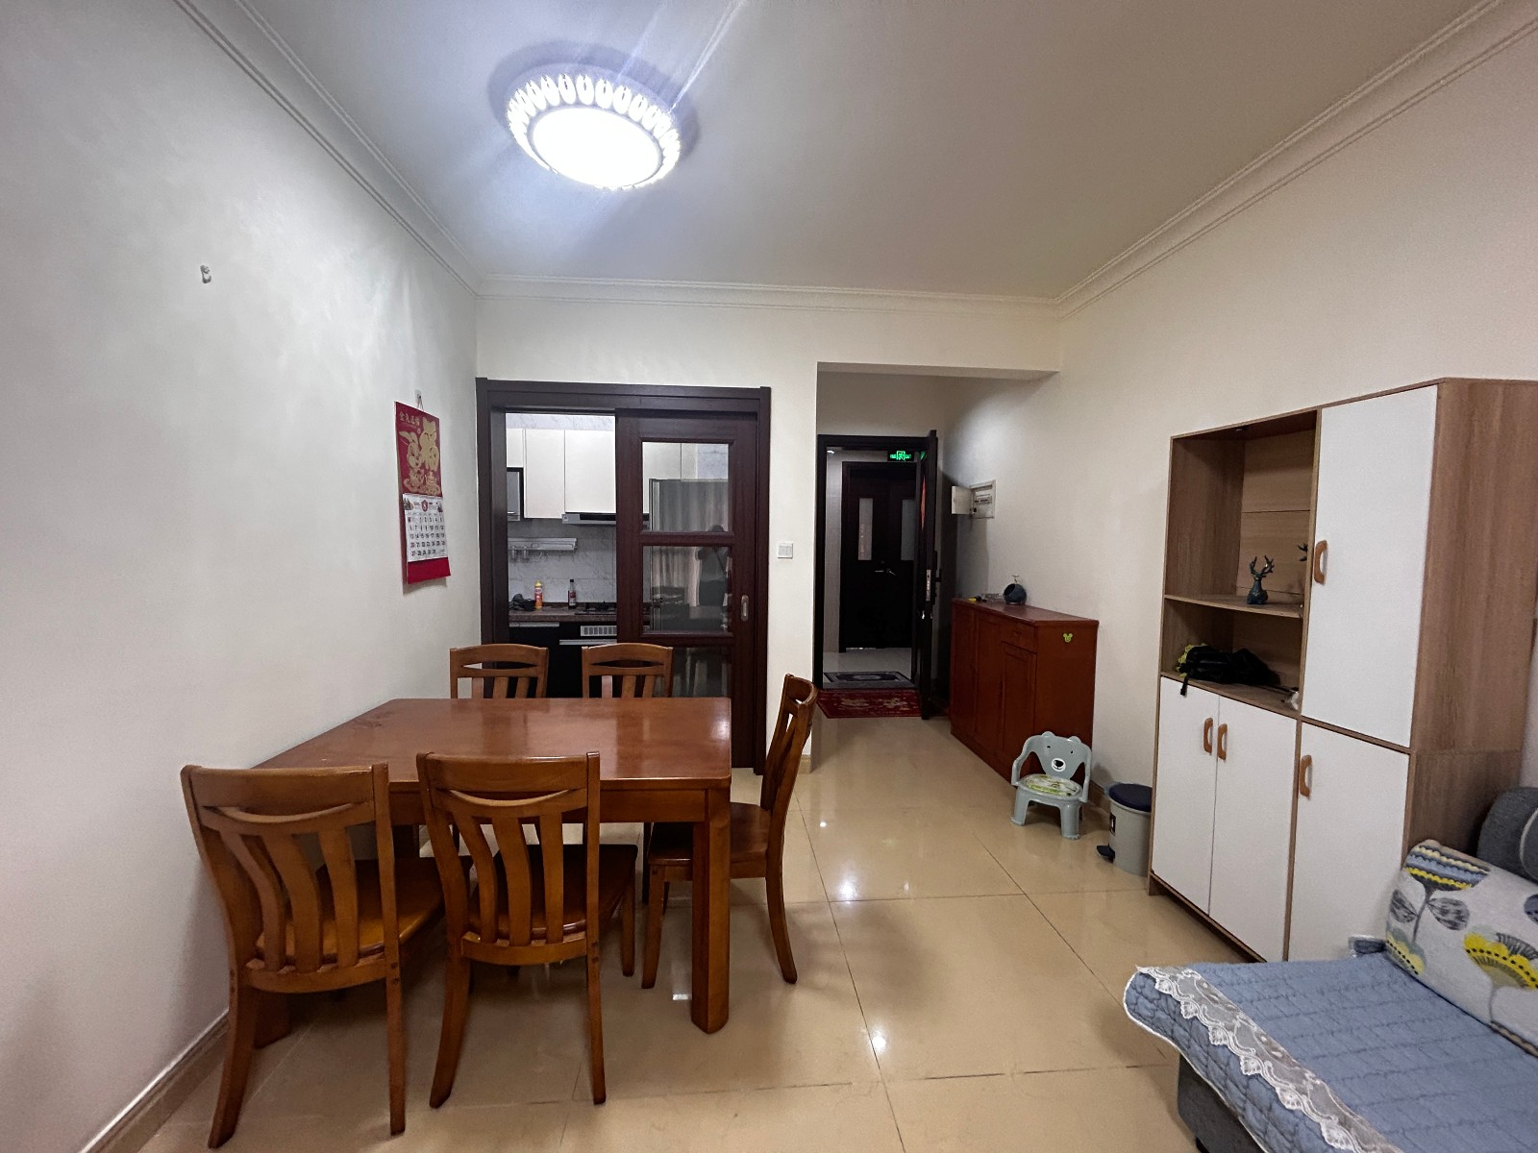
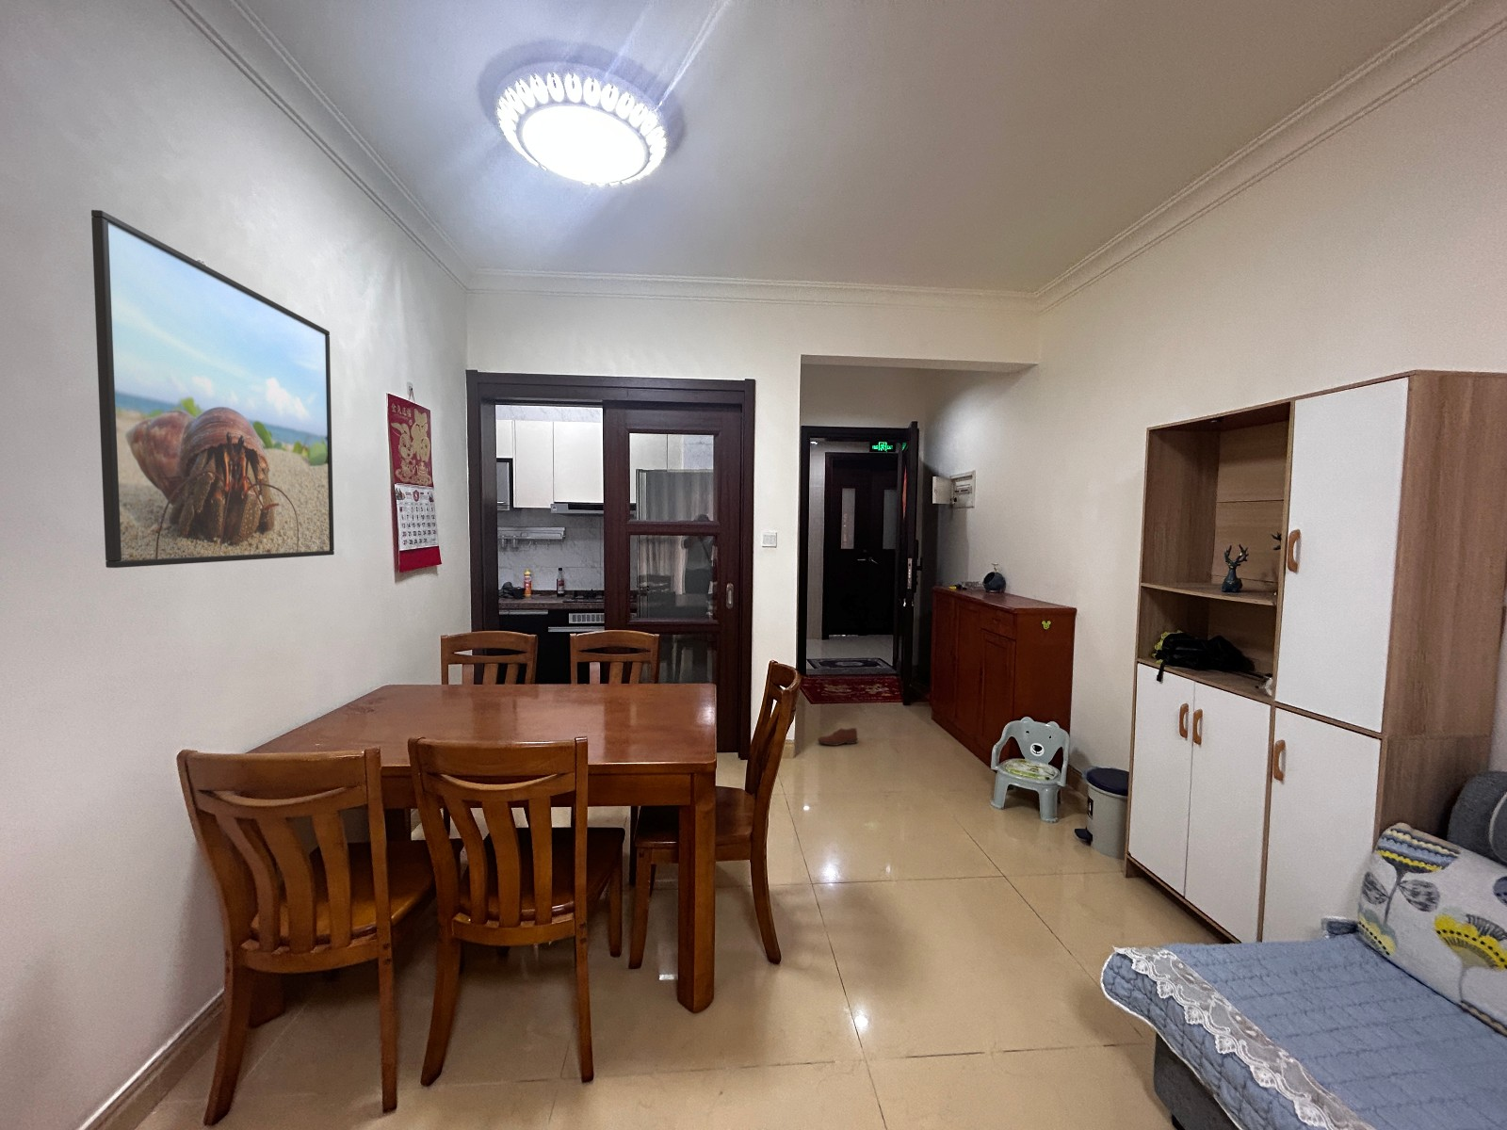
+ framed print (241, 424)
+ shoe (838, 736)
